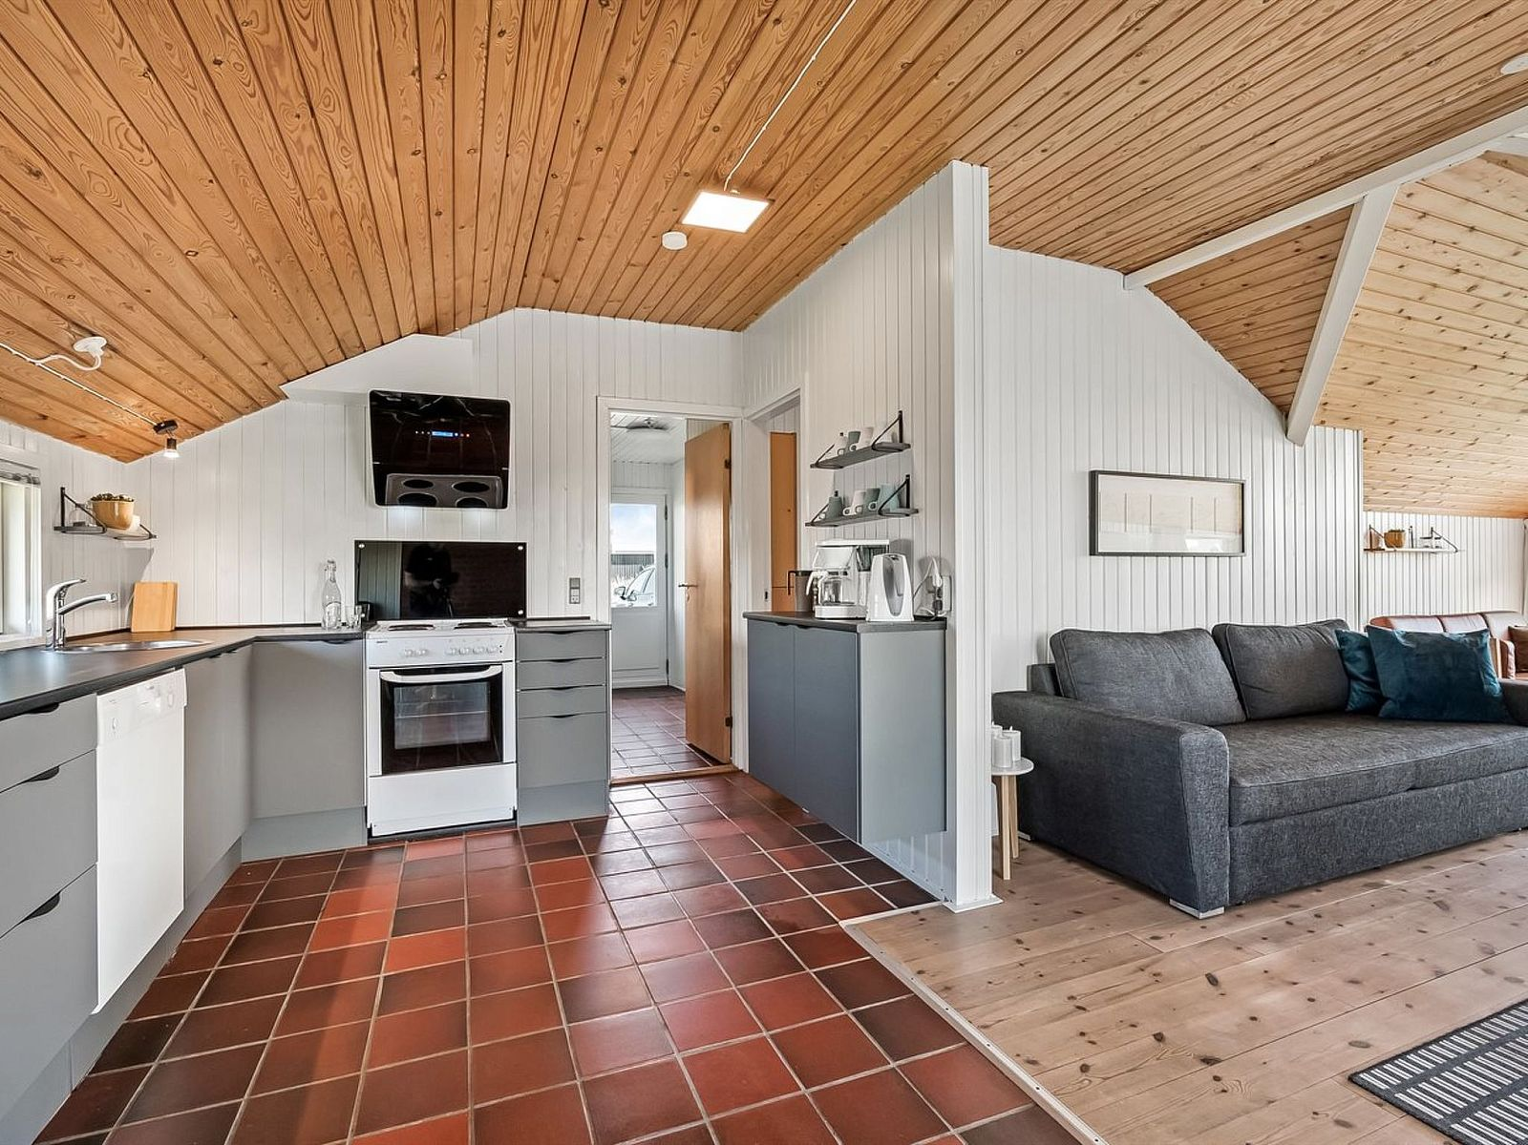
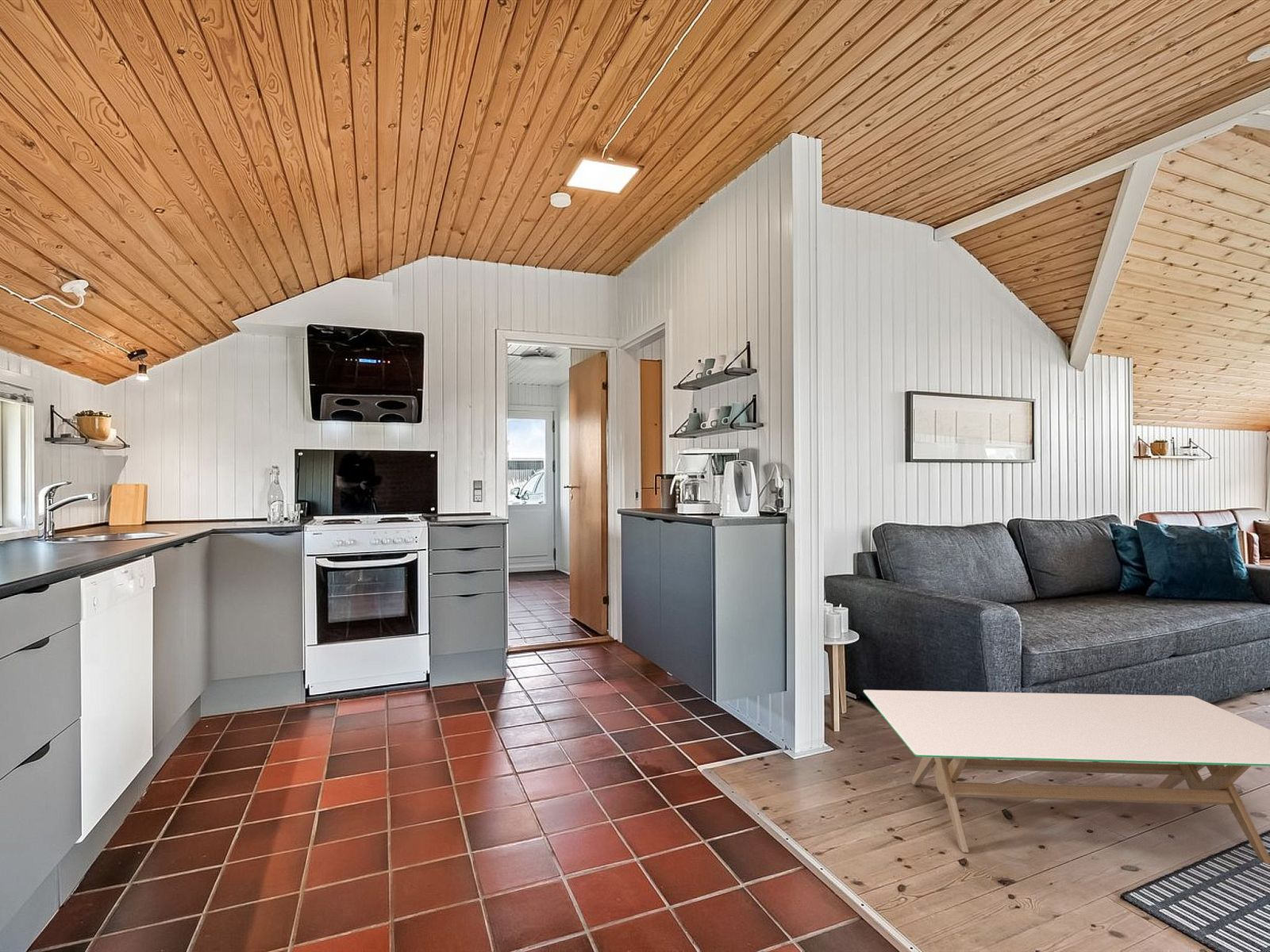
+ coffee table (1070, 770)
